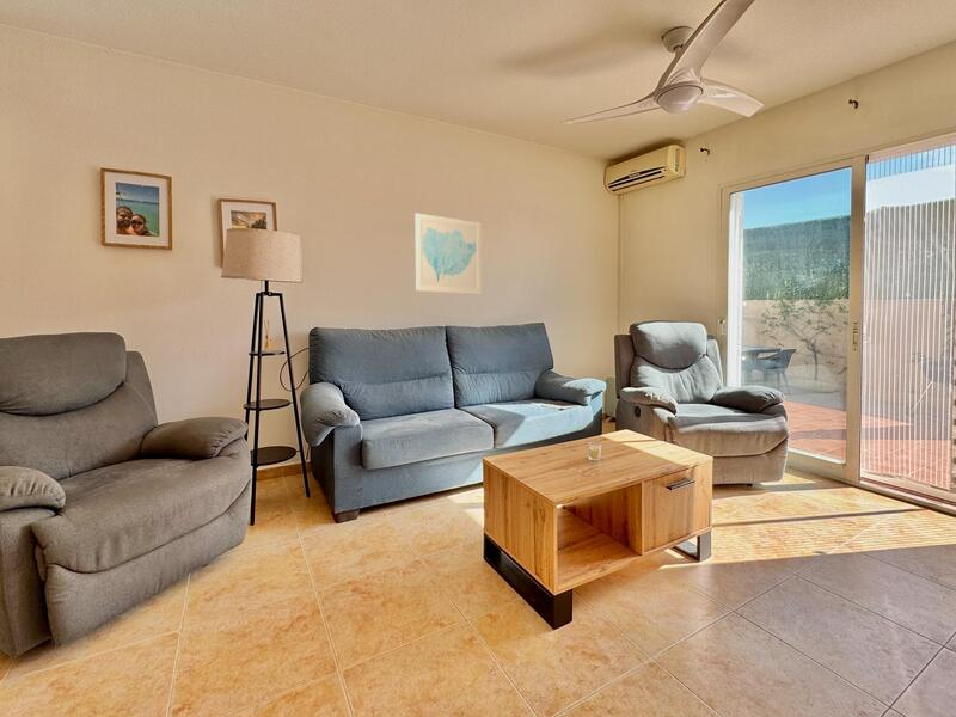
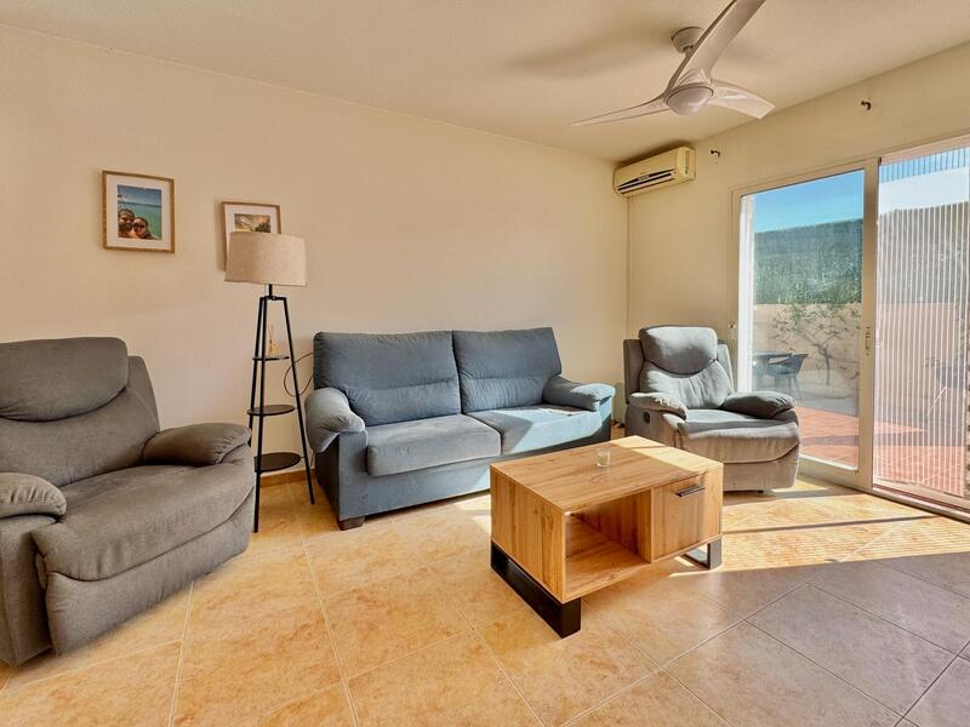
- wall art (449, 255)
